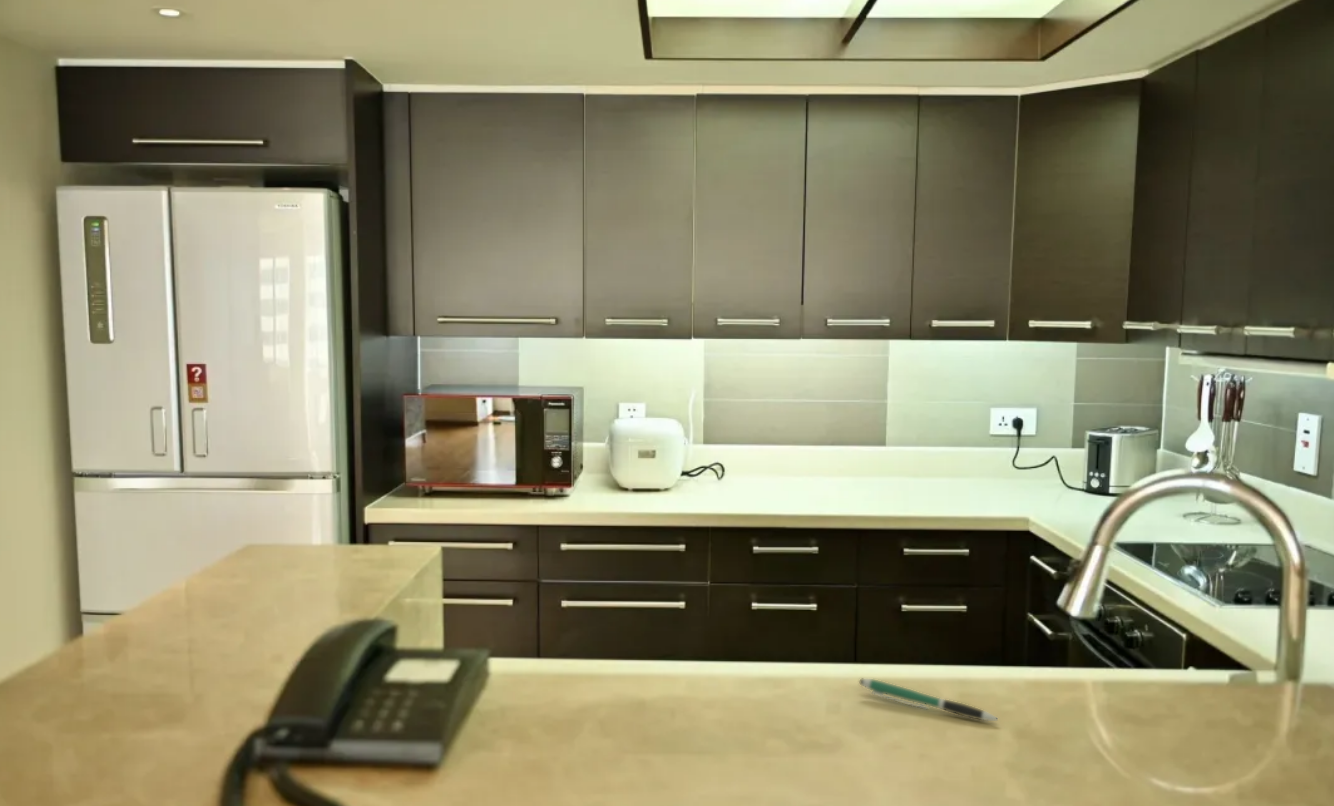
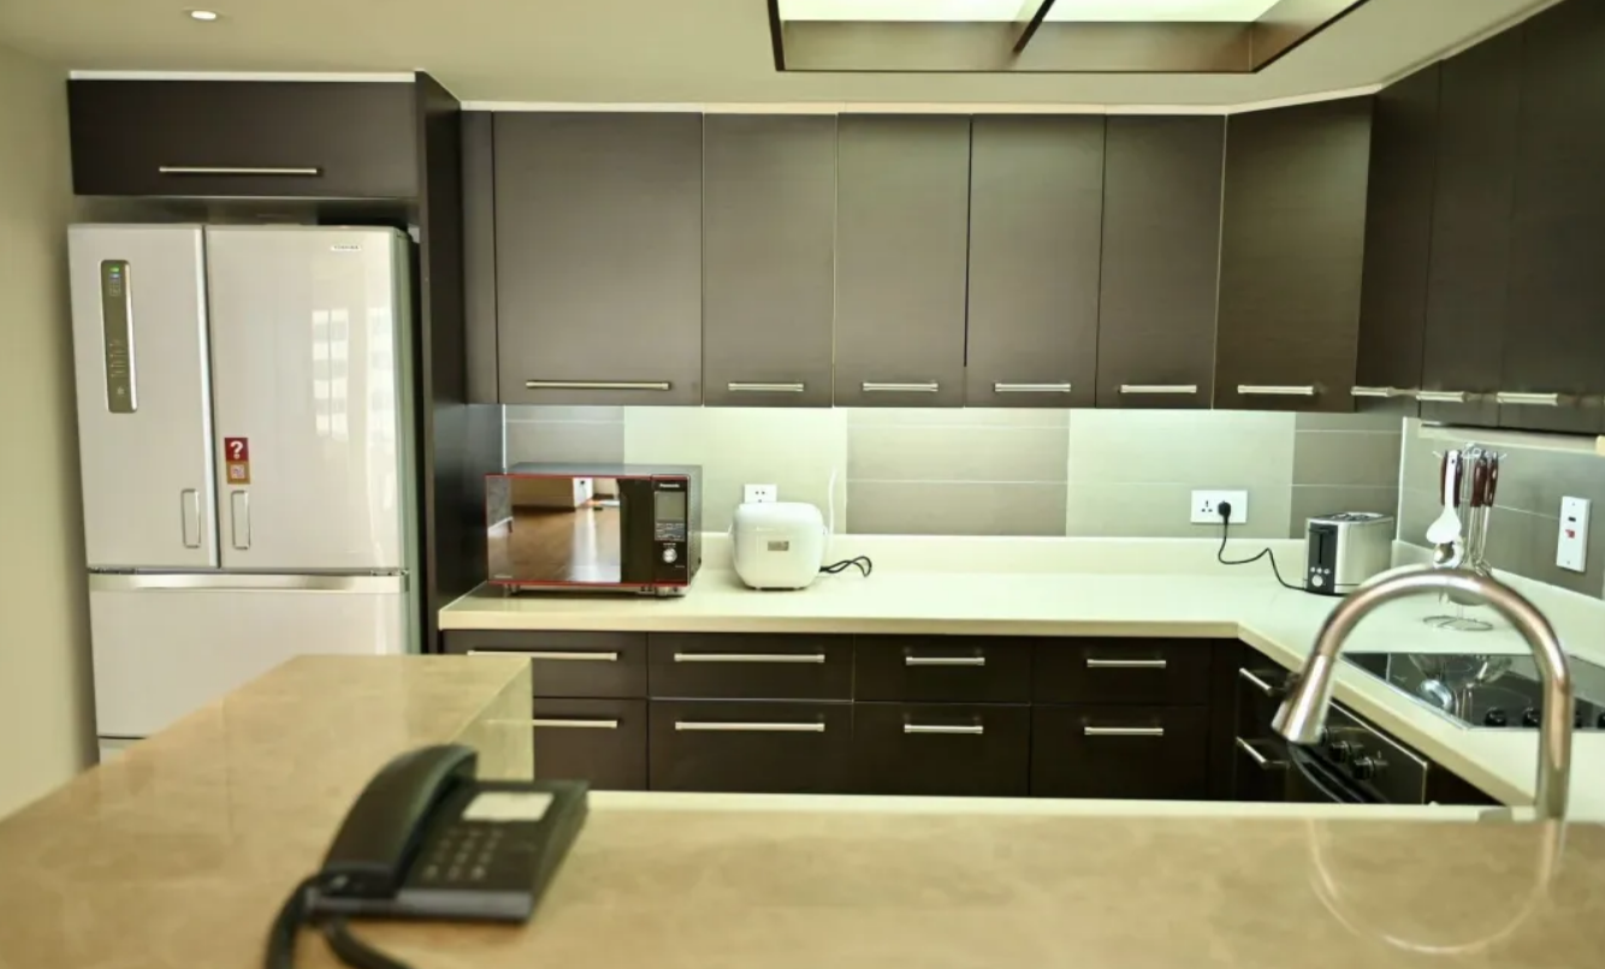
- pen (925, 699)
